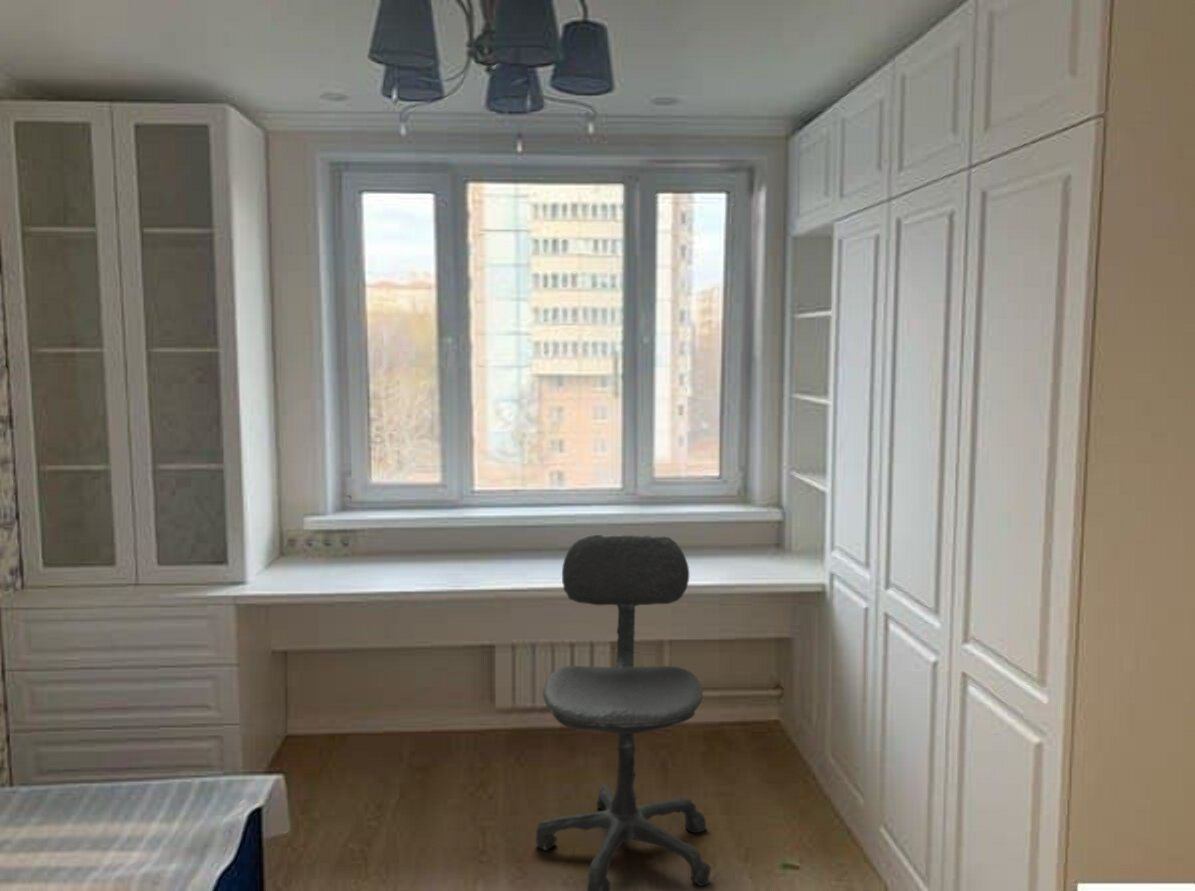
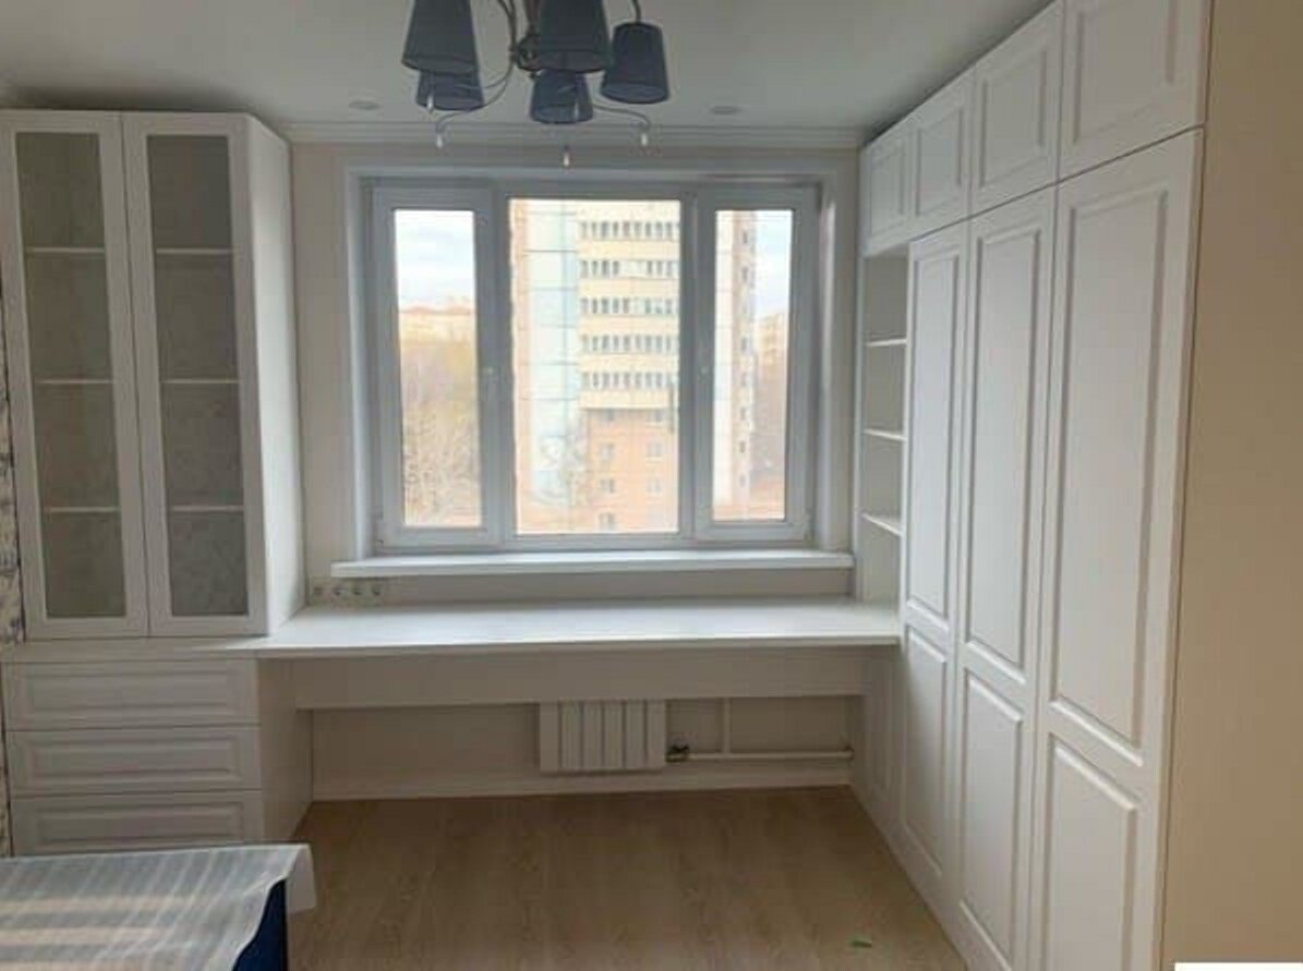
- office chair (622, 702)
